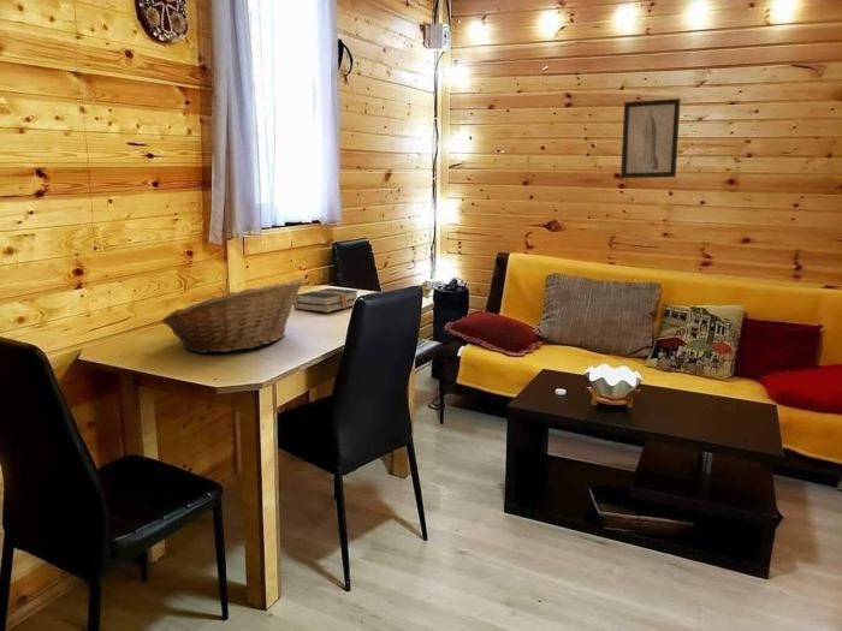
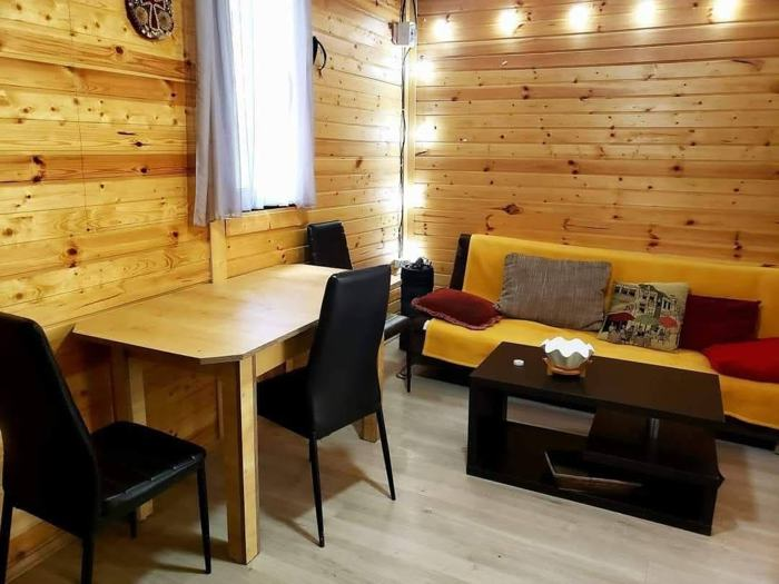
- fruit basket (238, 311)
- hardback book (327, 299)
- wall art (650, 139)
